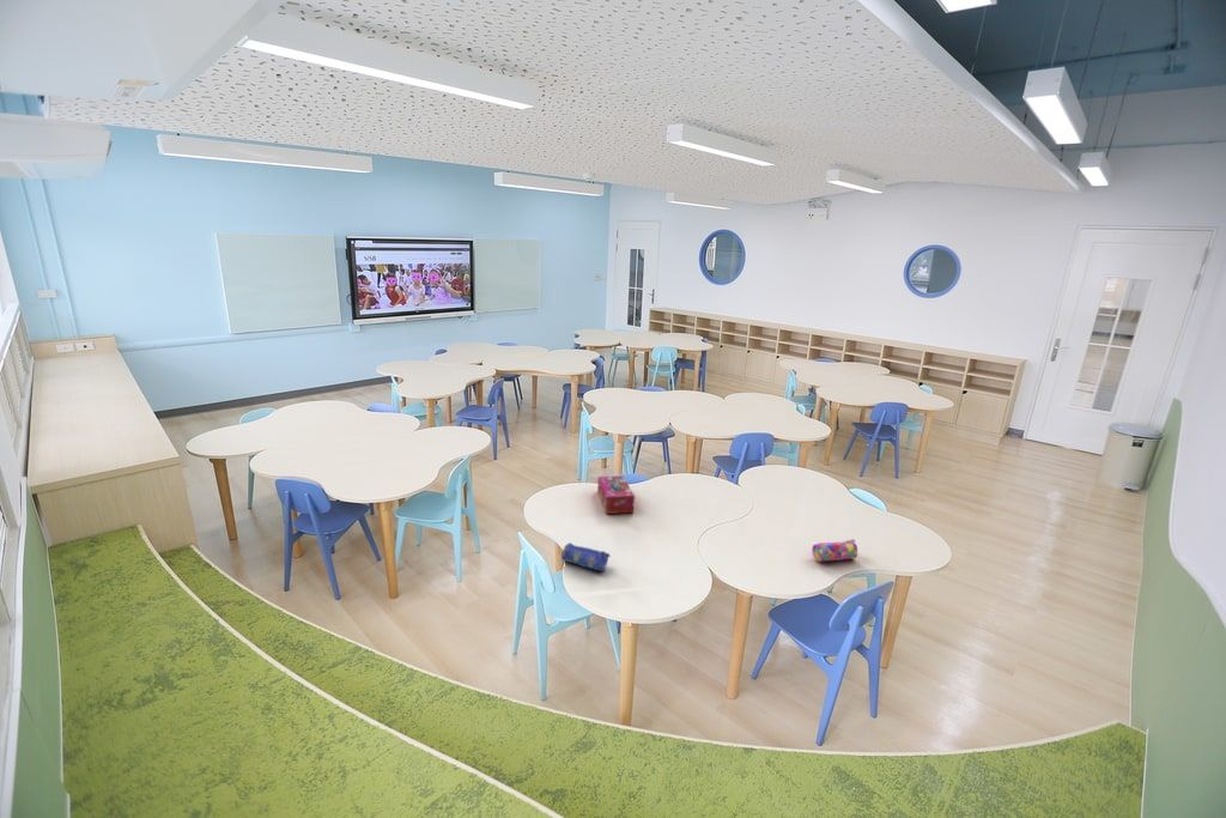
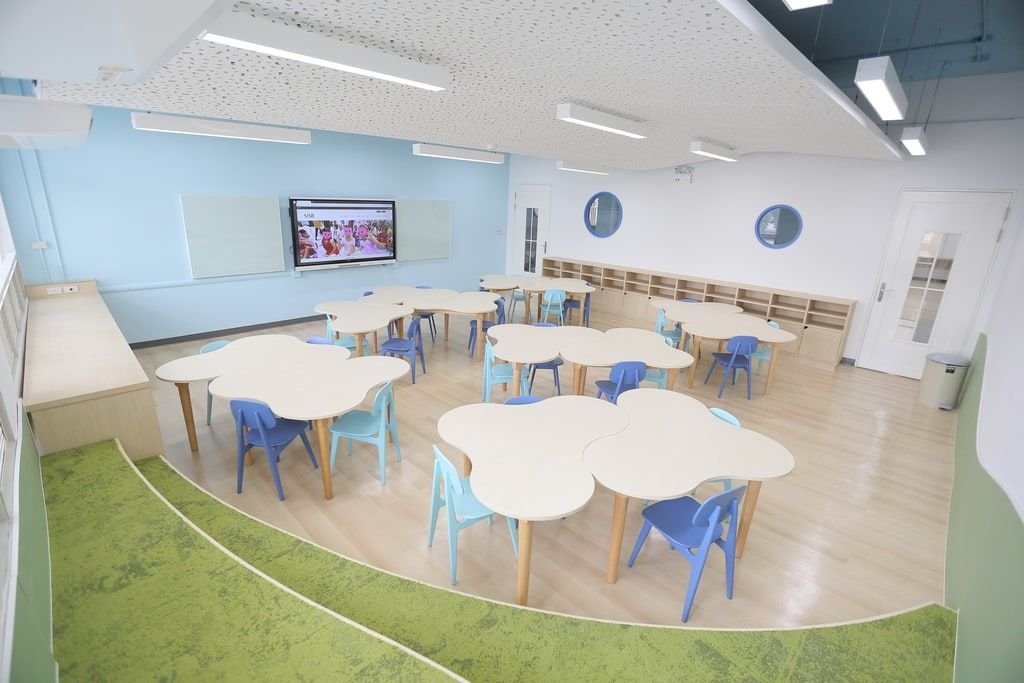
- pencil case (834, 550)
- pencil case (584, 556)
- tissue box (614, 493)
